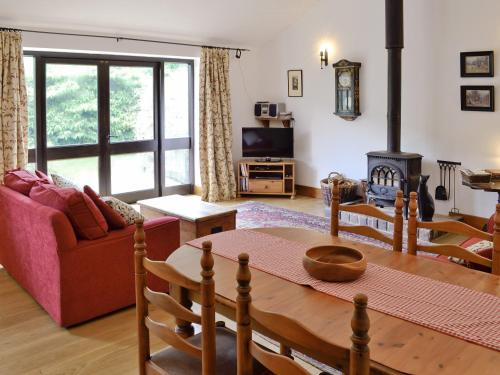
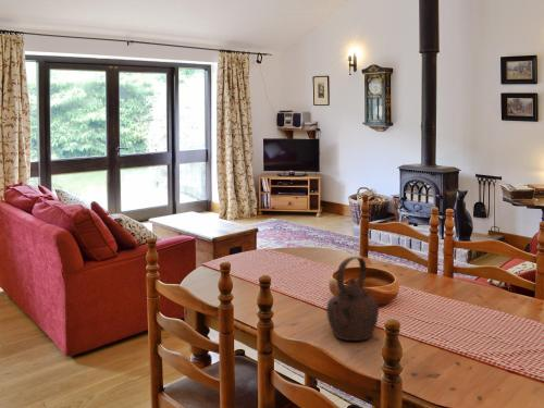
+ teapot (349, 298)
